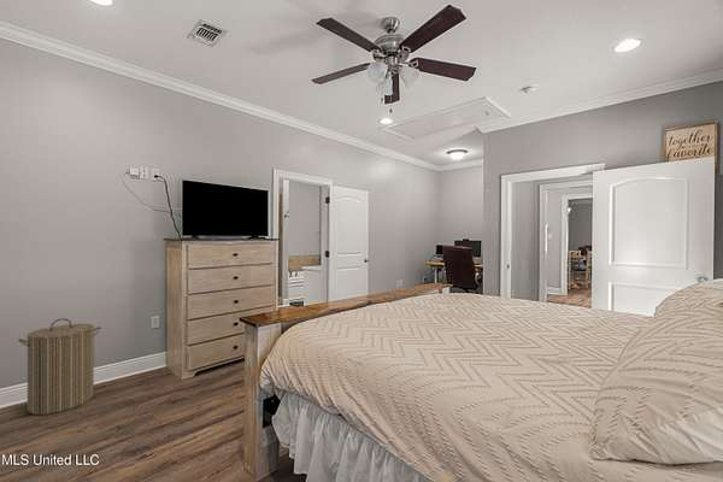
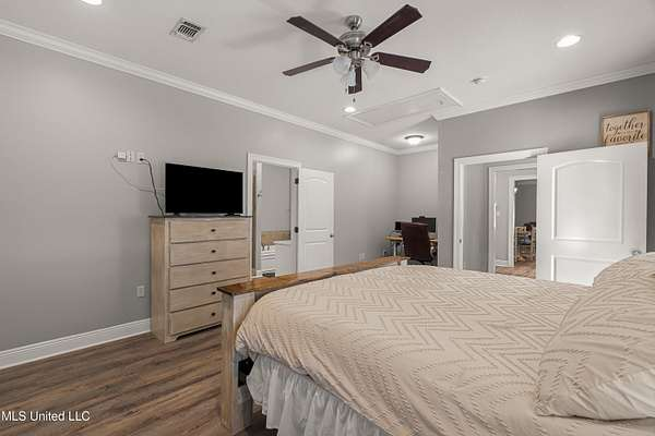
- laundry hamper (61, 360)
